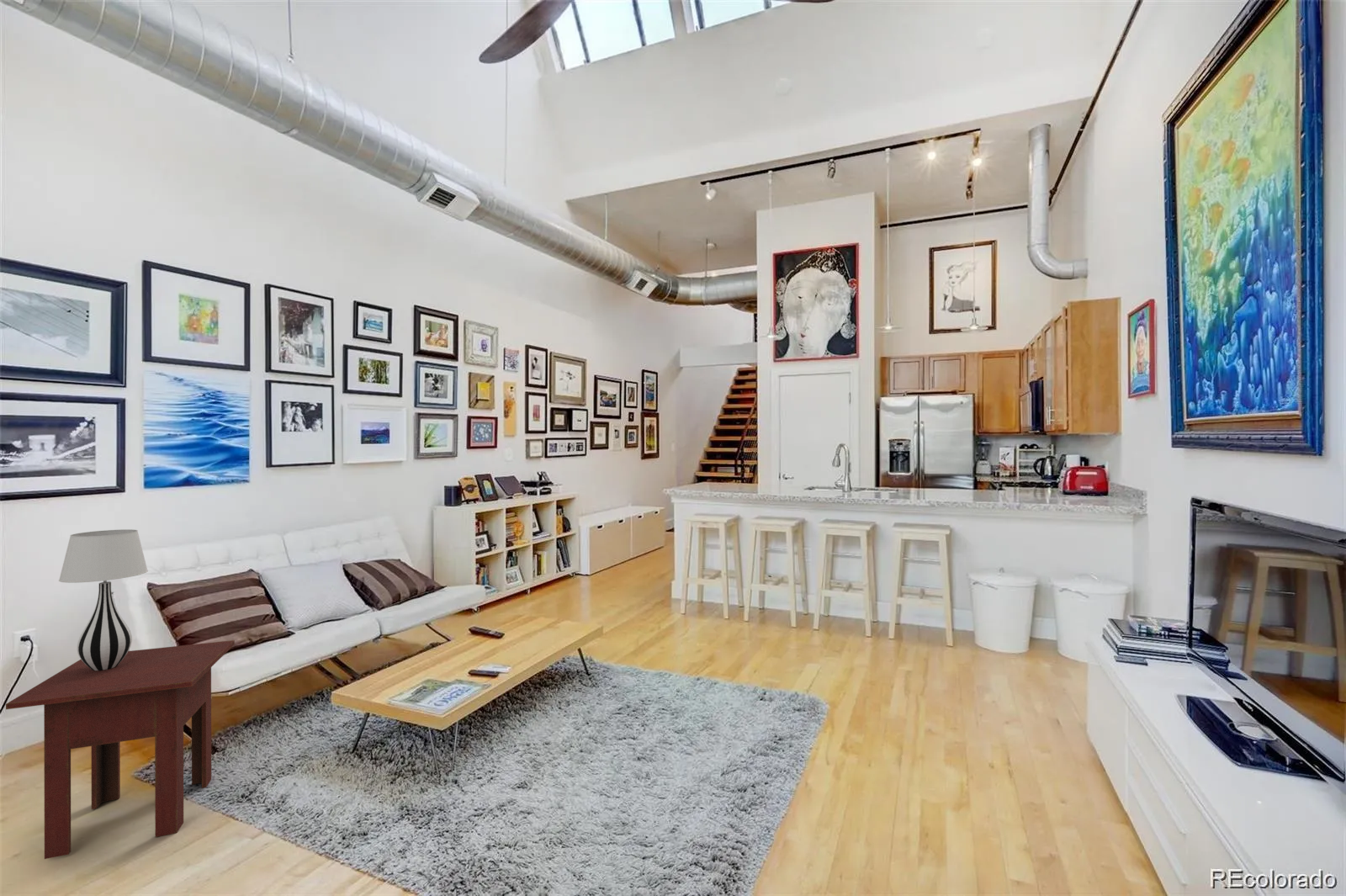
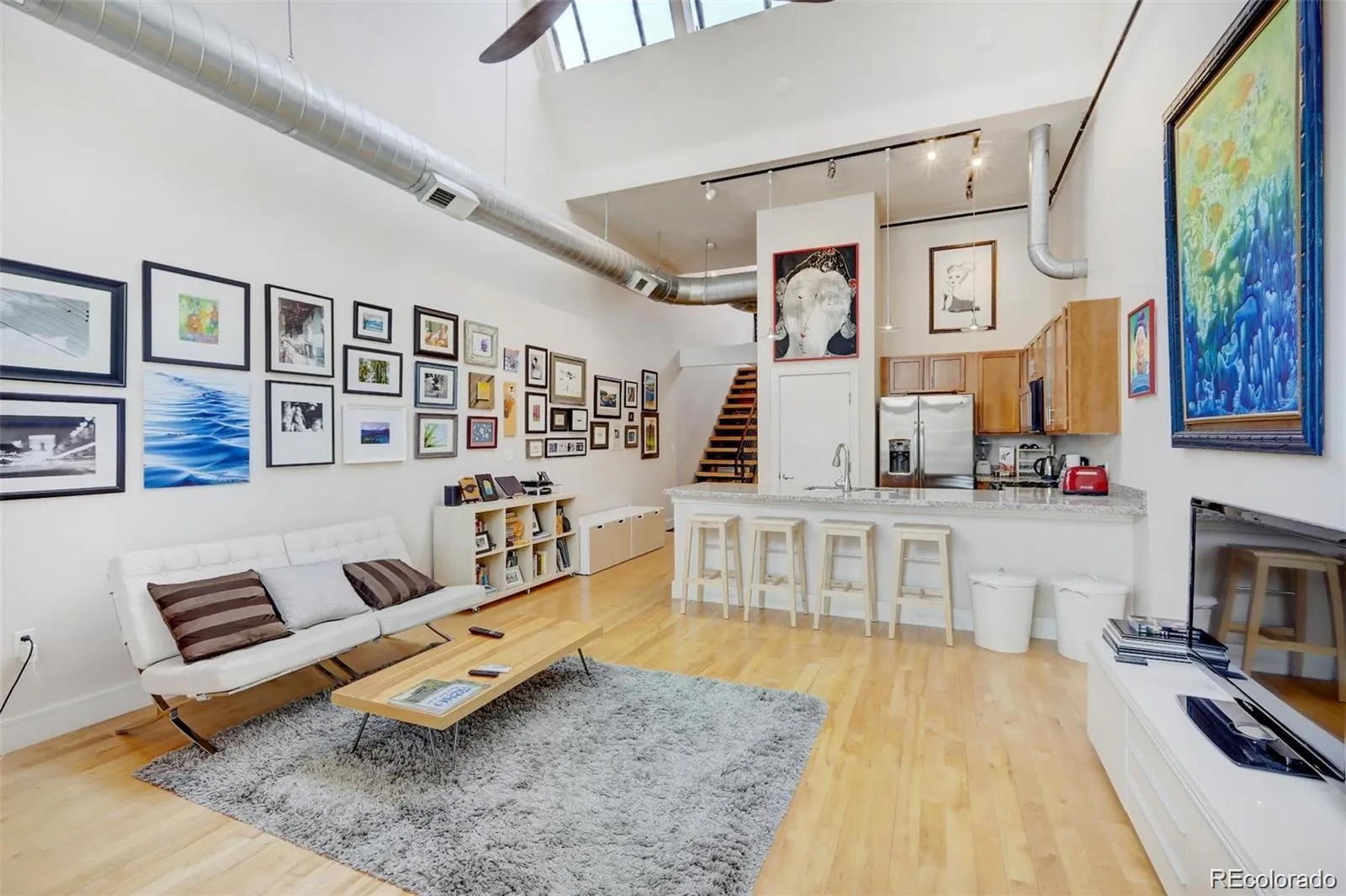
- table lamp (104, 599)
- side table (136, 739)
